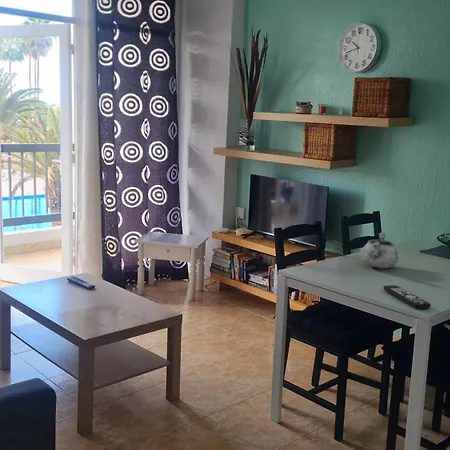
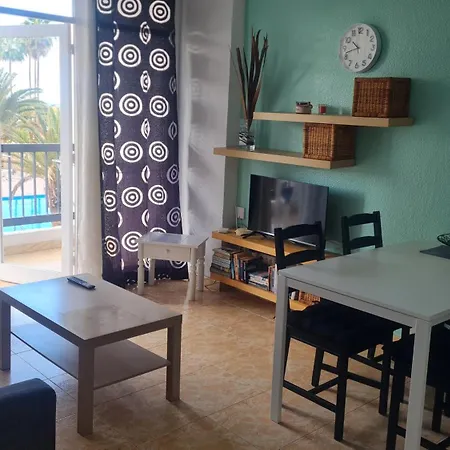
- decorative bowl (379, 251)
- remote control (405, 296)
